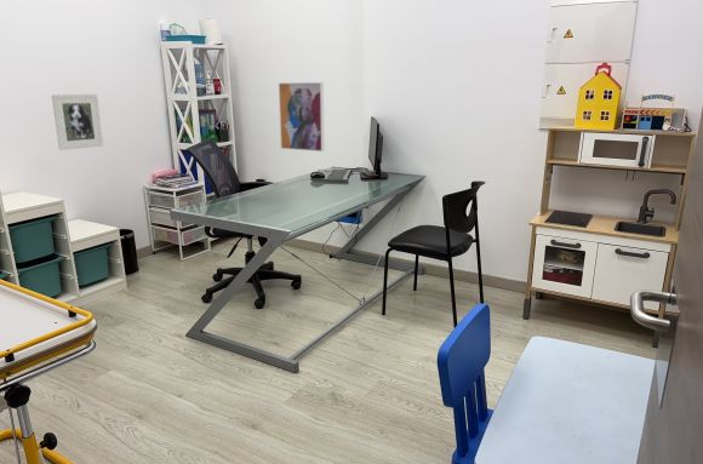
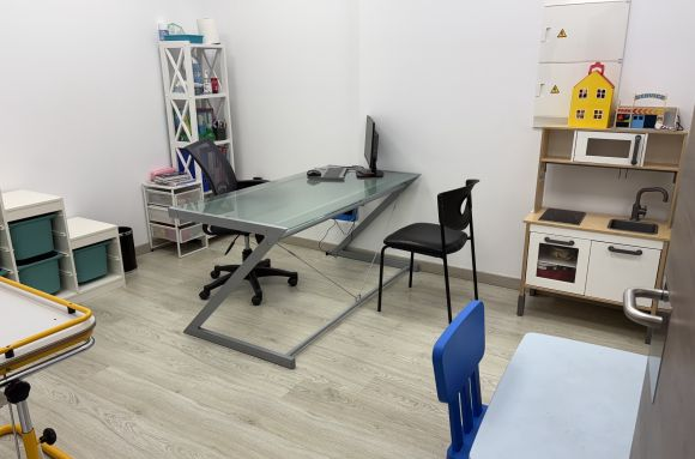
- wall art (301, 116)
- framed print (78, 121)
